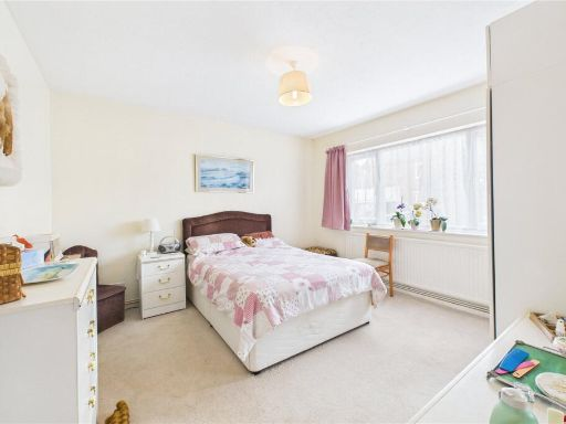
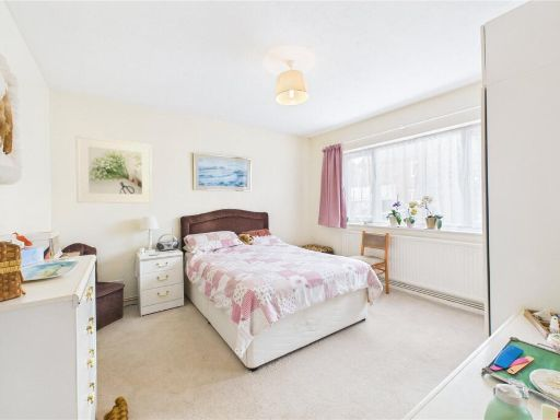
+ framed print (116, 172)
